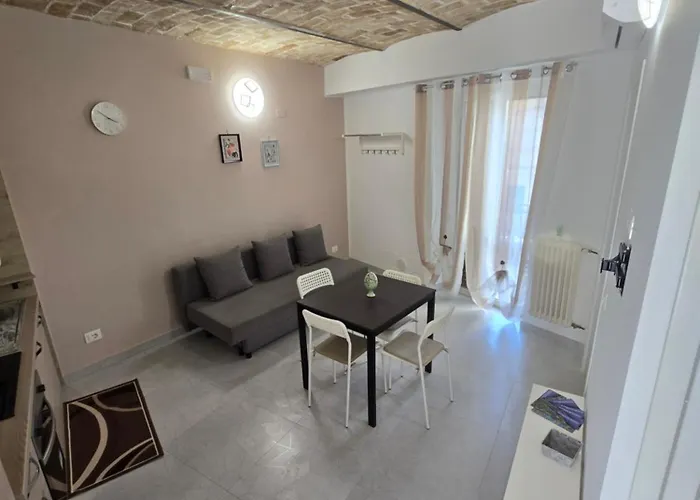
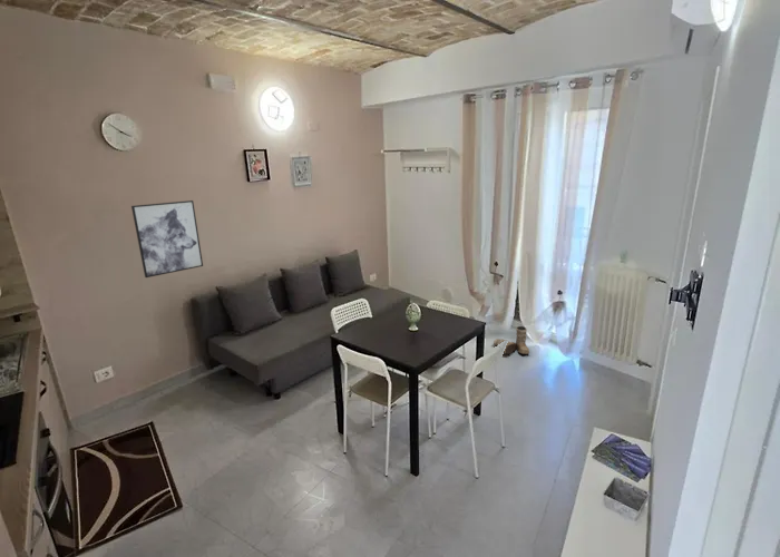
+ boots (511, 342)
+ wall art (169, 237)
